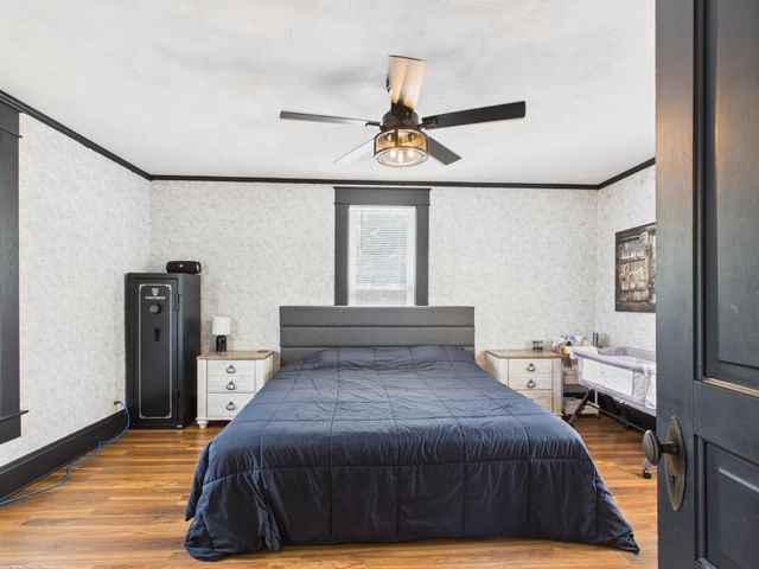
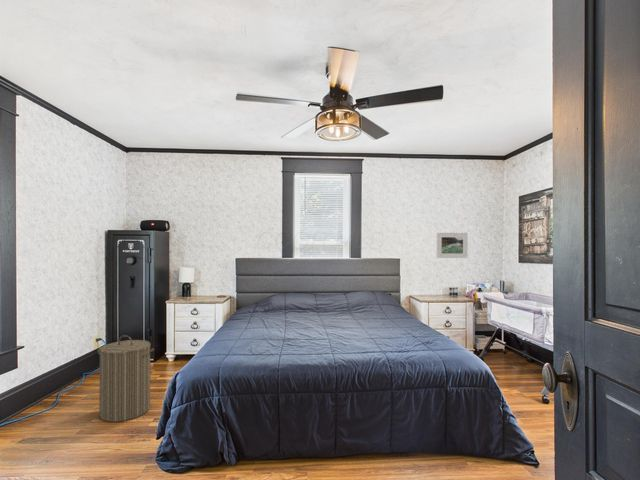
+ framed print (452, 245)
+ laundry hamper (125, 373)
